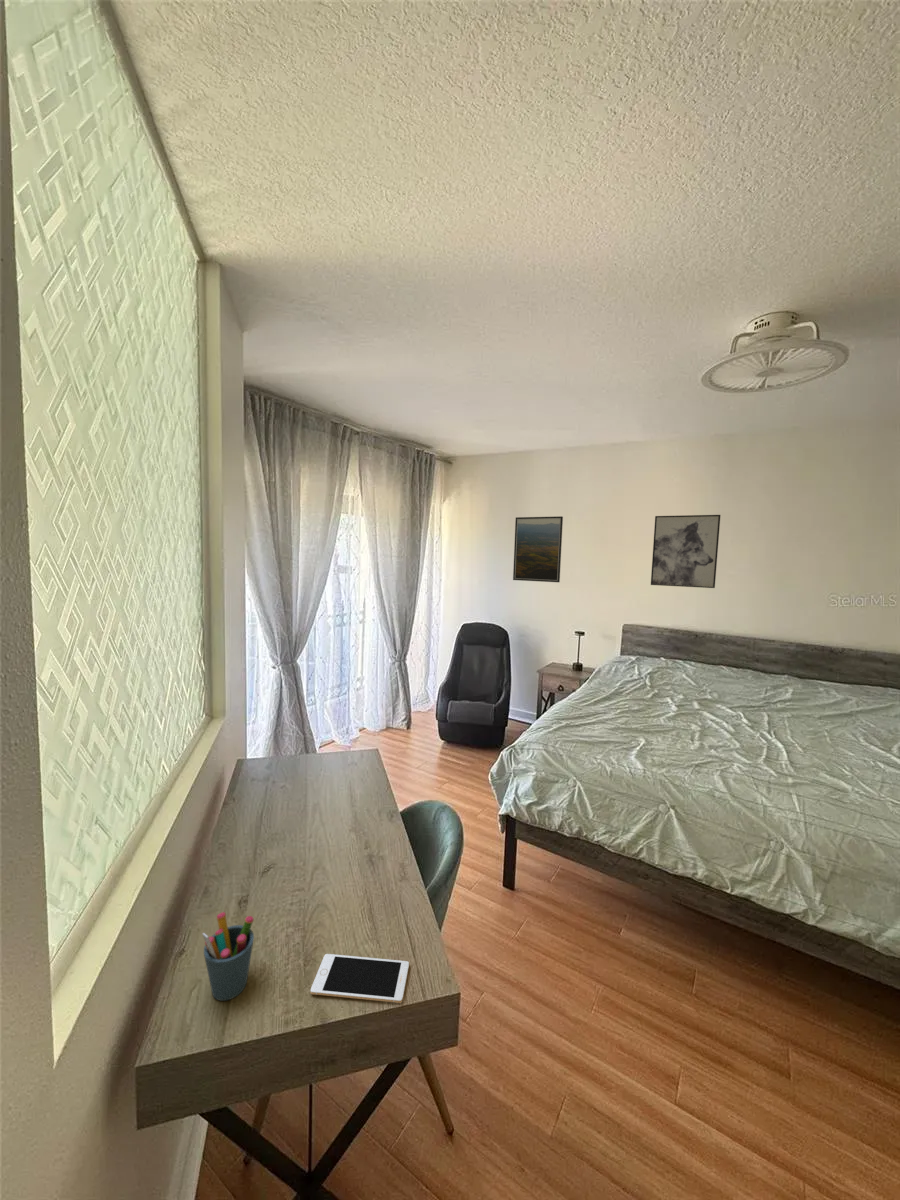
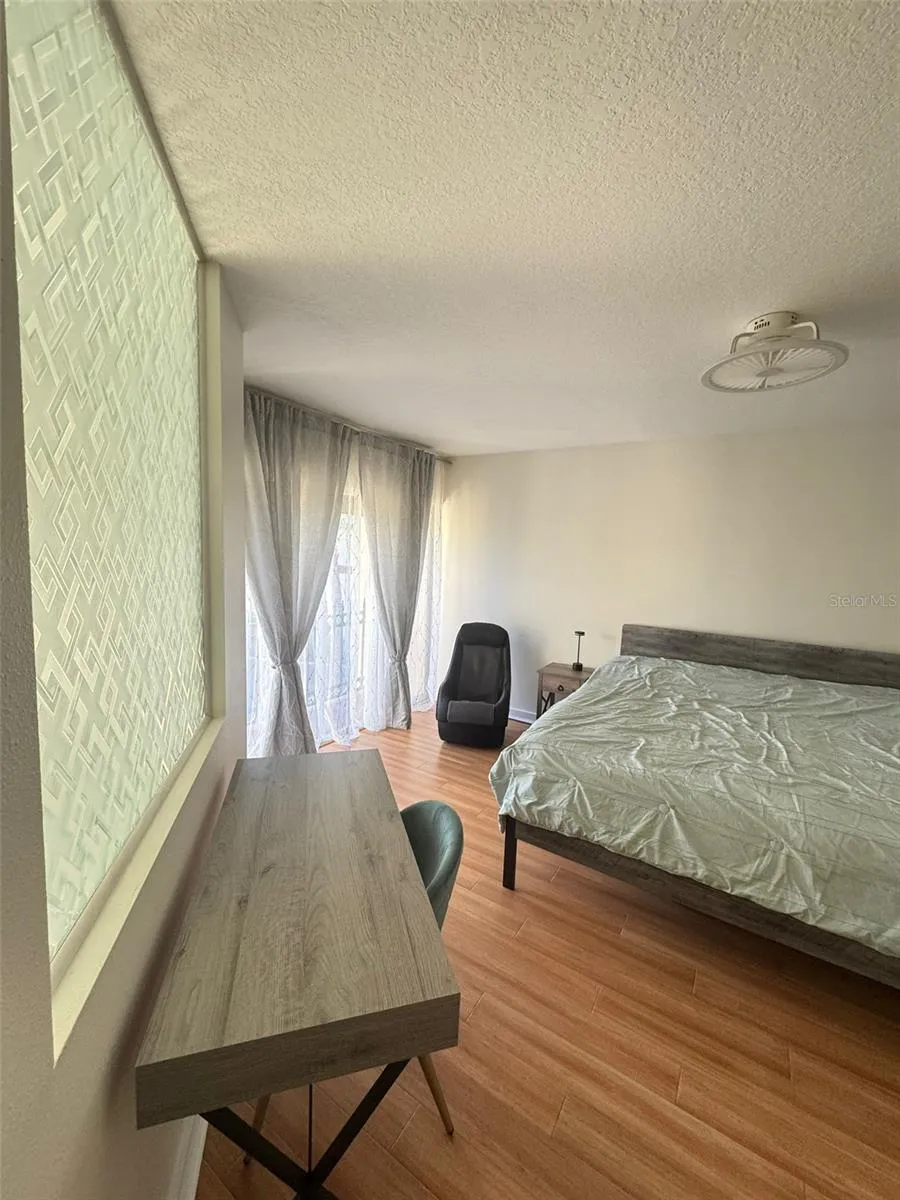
- cell phone (361, 977)
- pen holder (229, 952)
- wall art (684, 551)
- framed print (537, 549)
